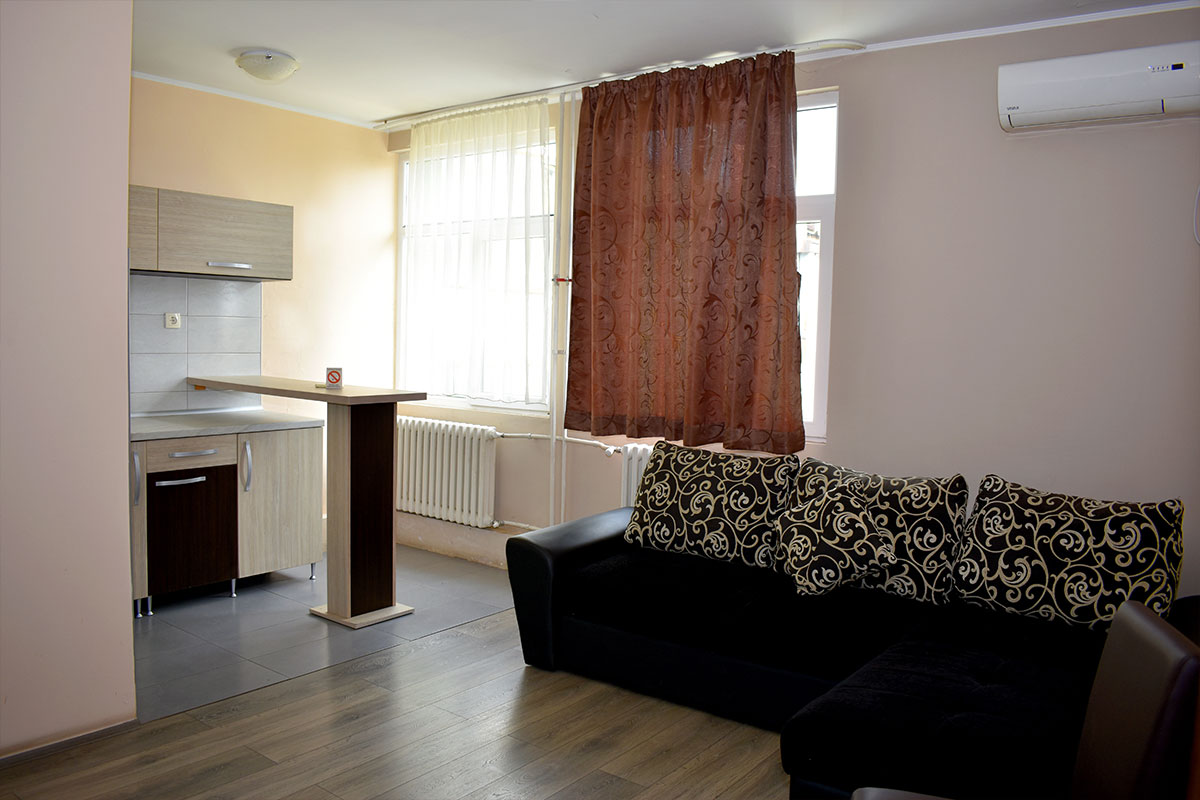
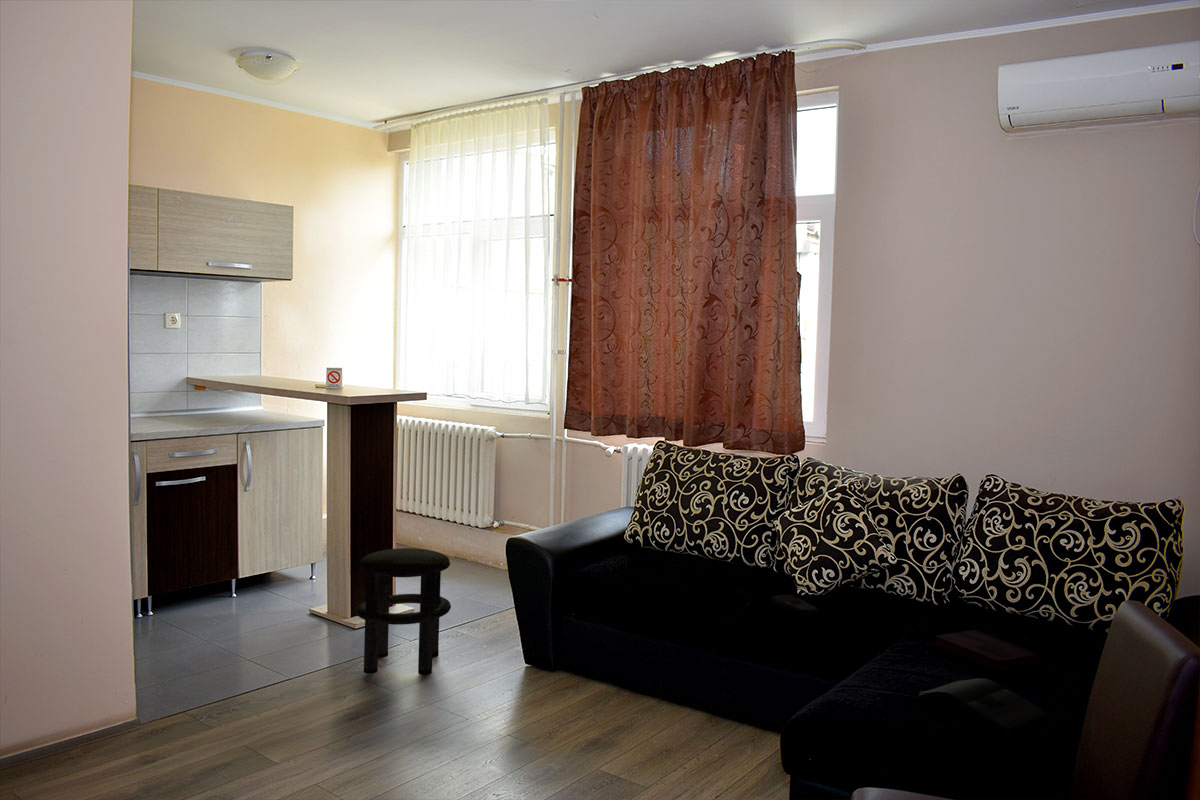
+ hardback book (986, 649)
+ stool (403, 613)
+ remote control (795, 605)
+ magazine (981, 697)
